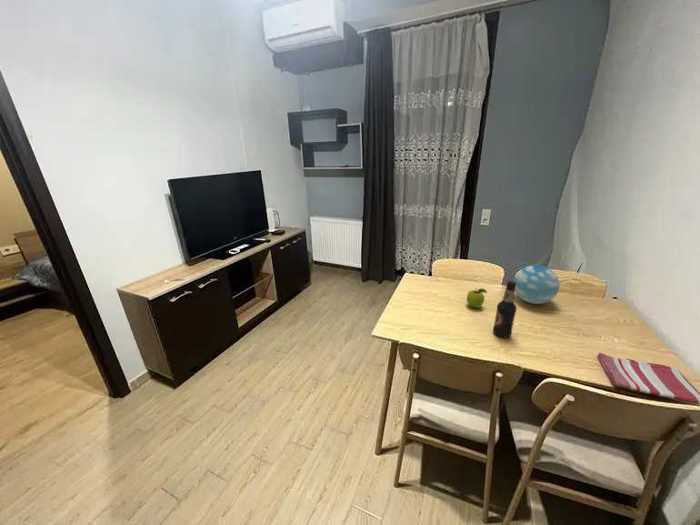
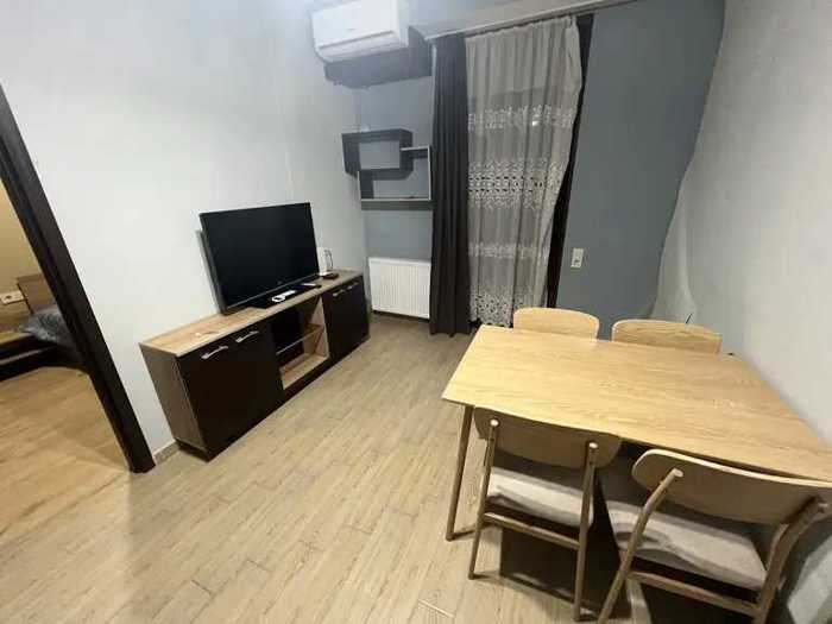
- dish towel (646, 376)
- bottle (506, 308)
- decorative ball (535, 284)
- fruit (476, 297)
